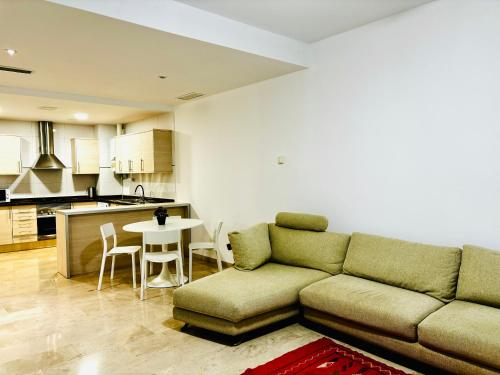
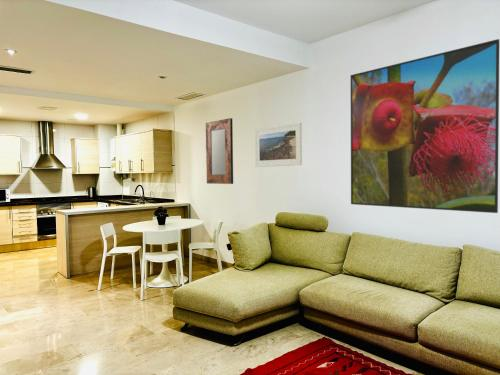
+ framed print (276, 146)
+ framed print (413, 134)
+ home mirror (218, 152)
